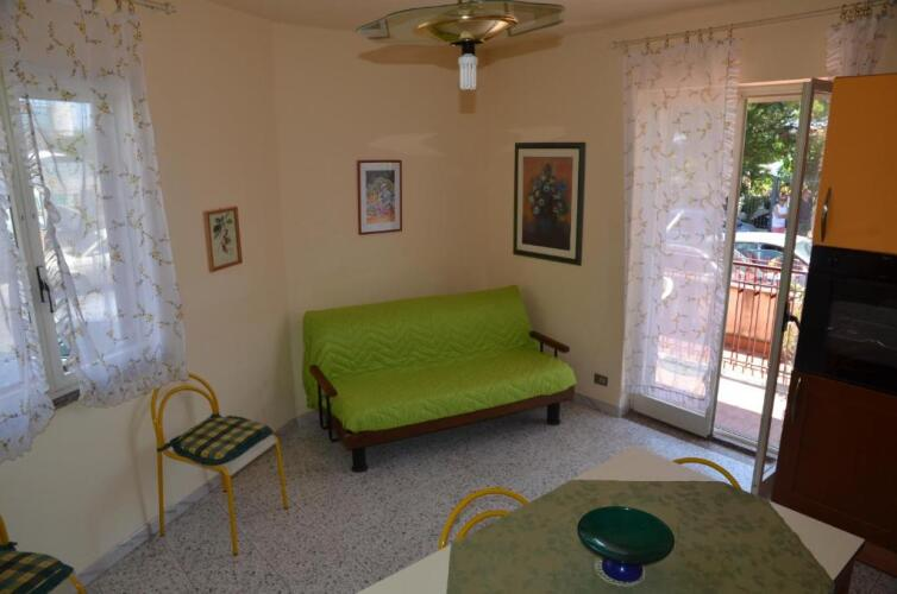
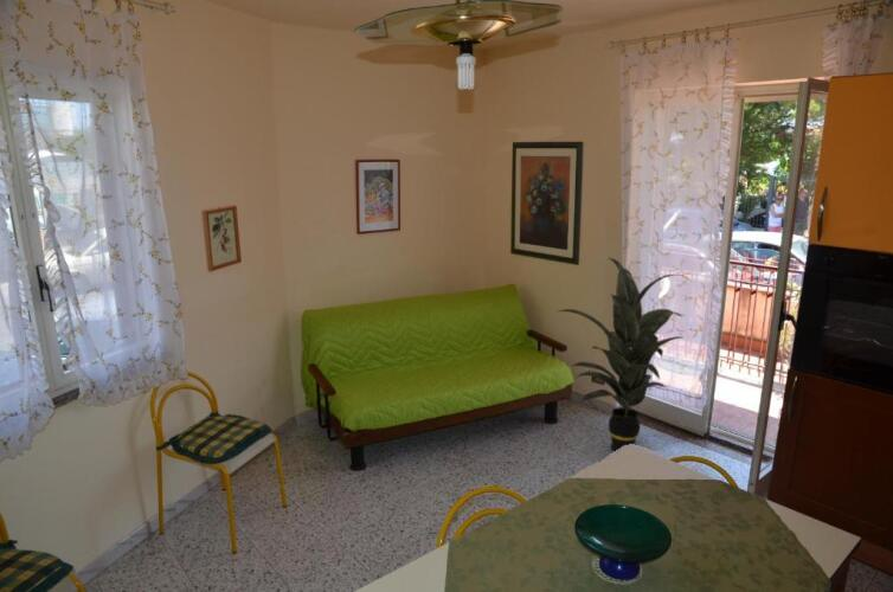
+ indoor plant (624, 355)
